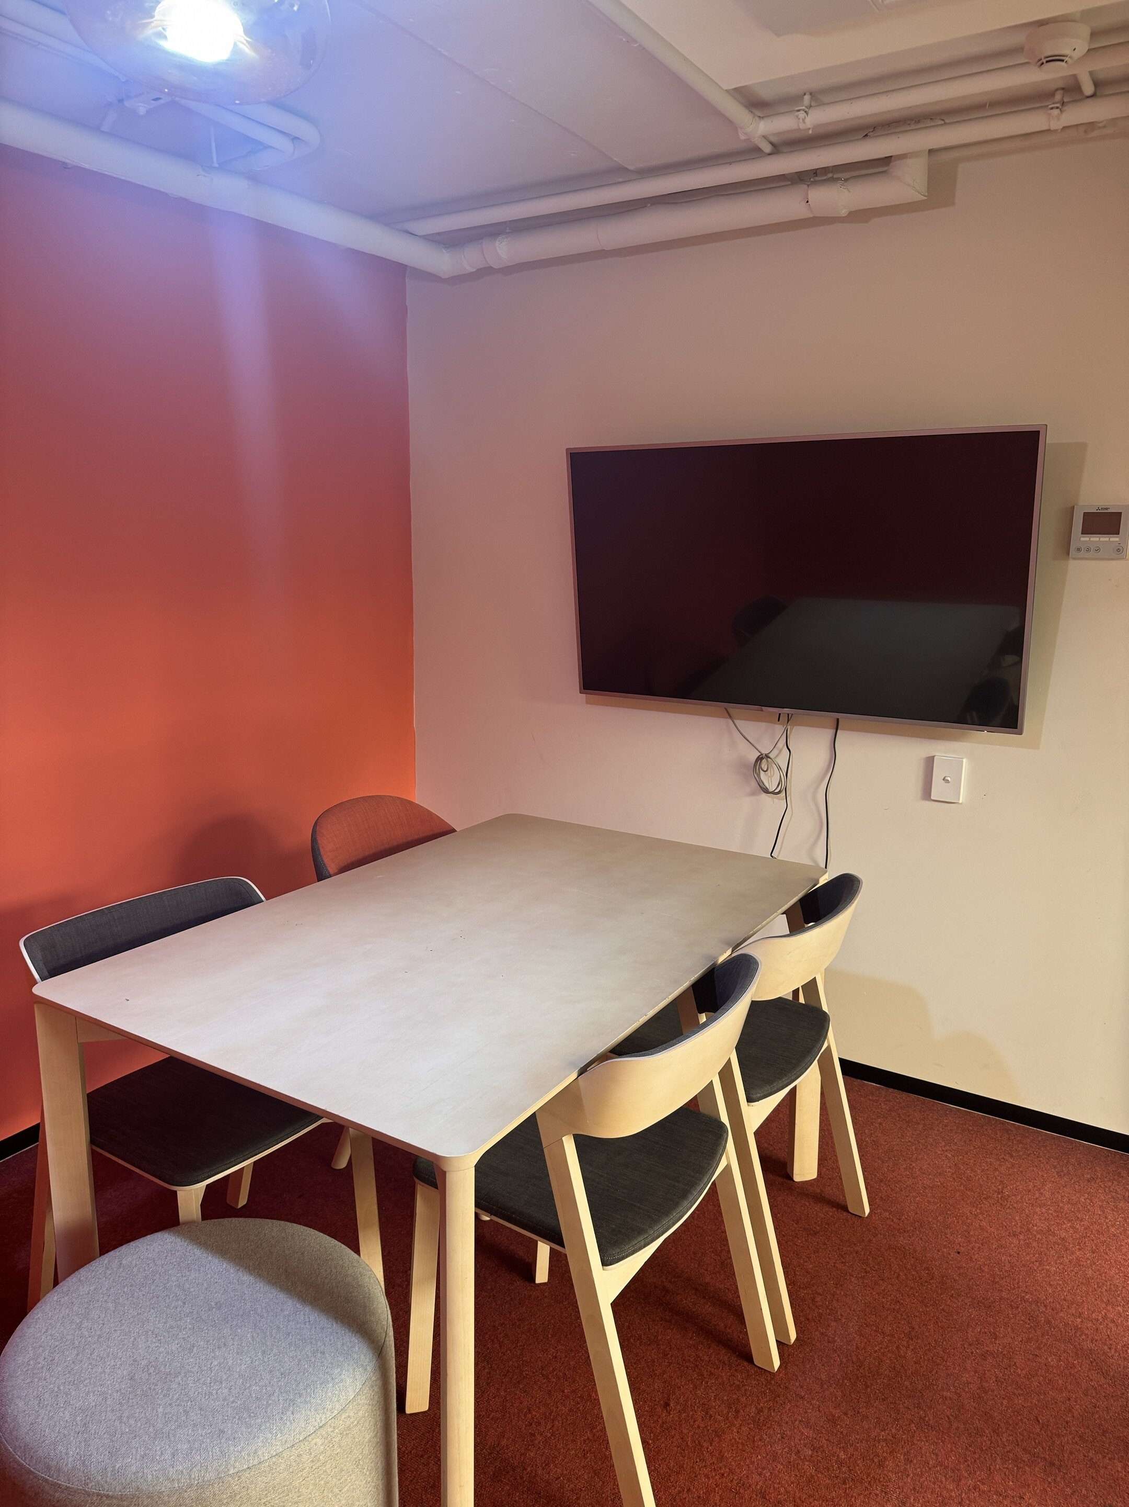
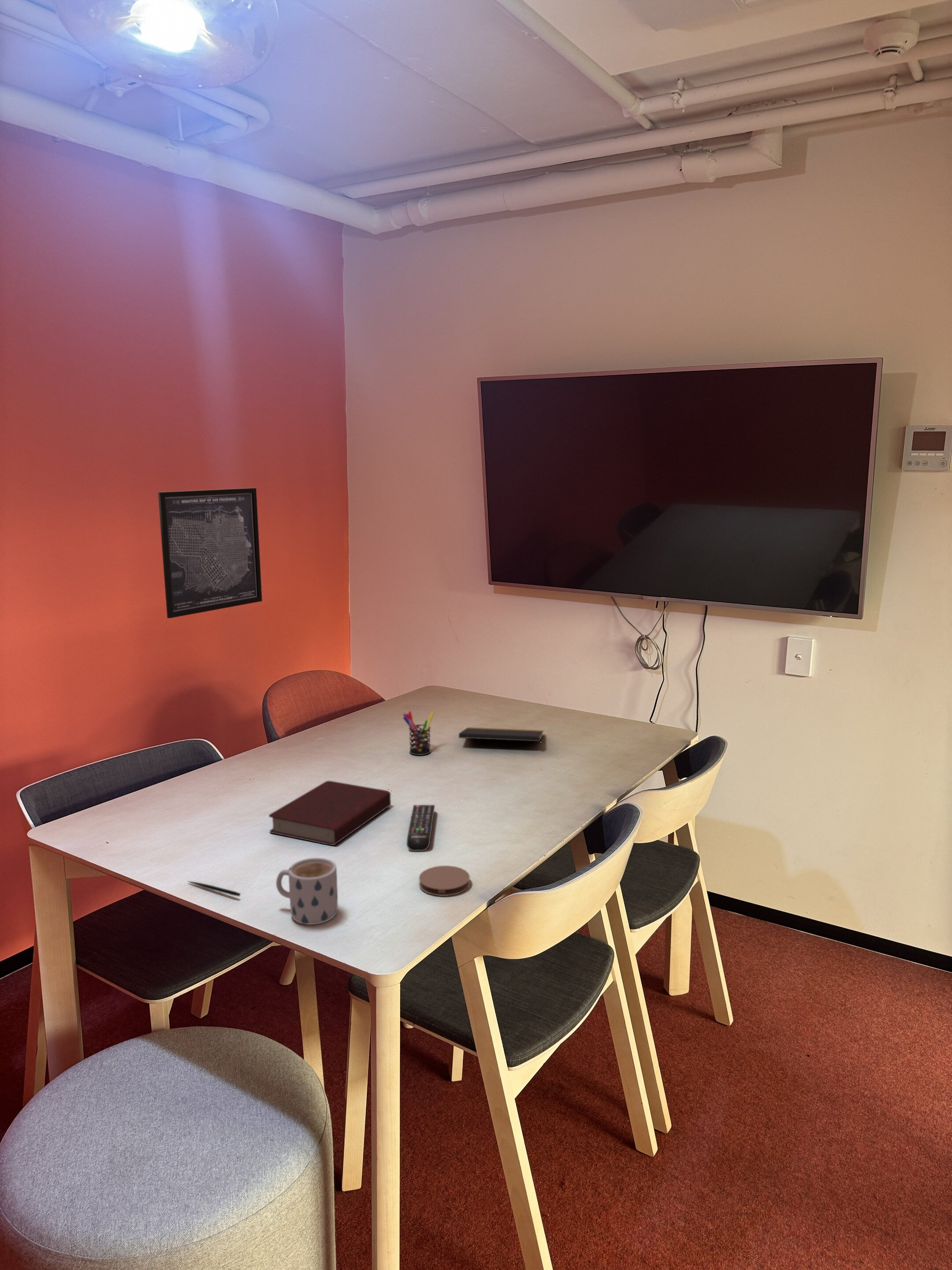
+ remote control (421, 825)
+ mug (305, 889)
+ notepad (502, 734)
+ book (331, 811)
+ pen holder (420, 732)
+ pen (213, 887)
+ wall art (213, 550)
+ coaster (444, 880)
